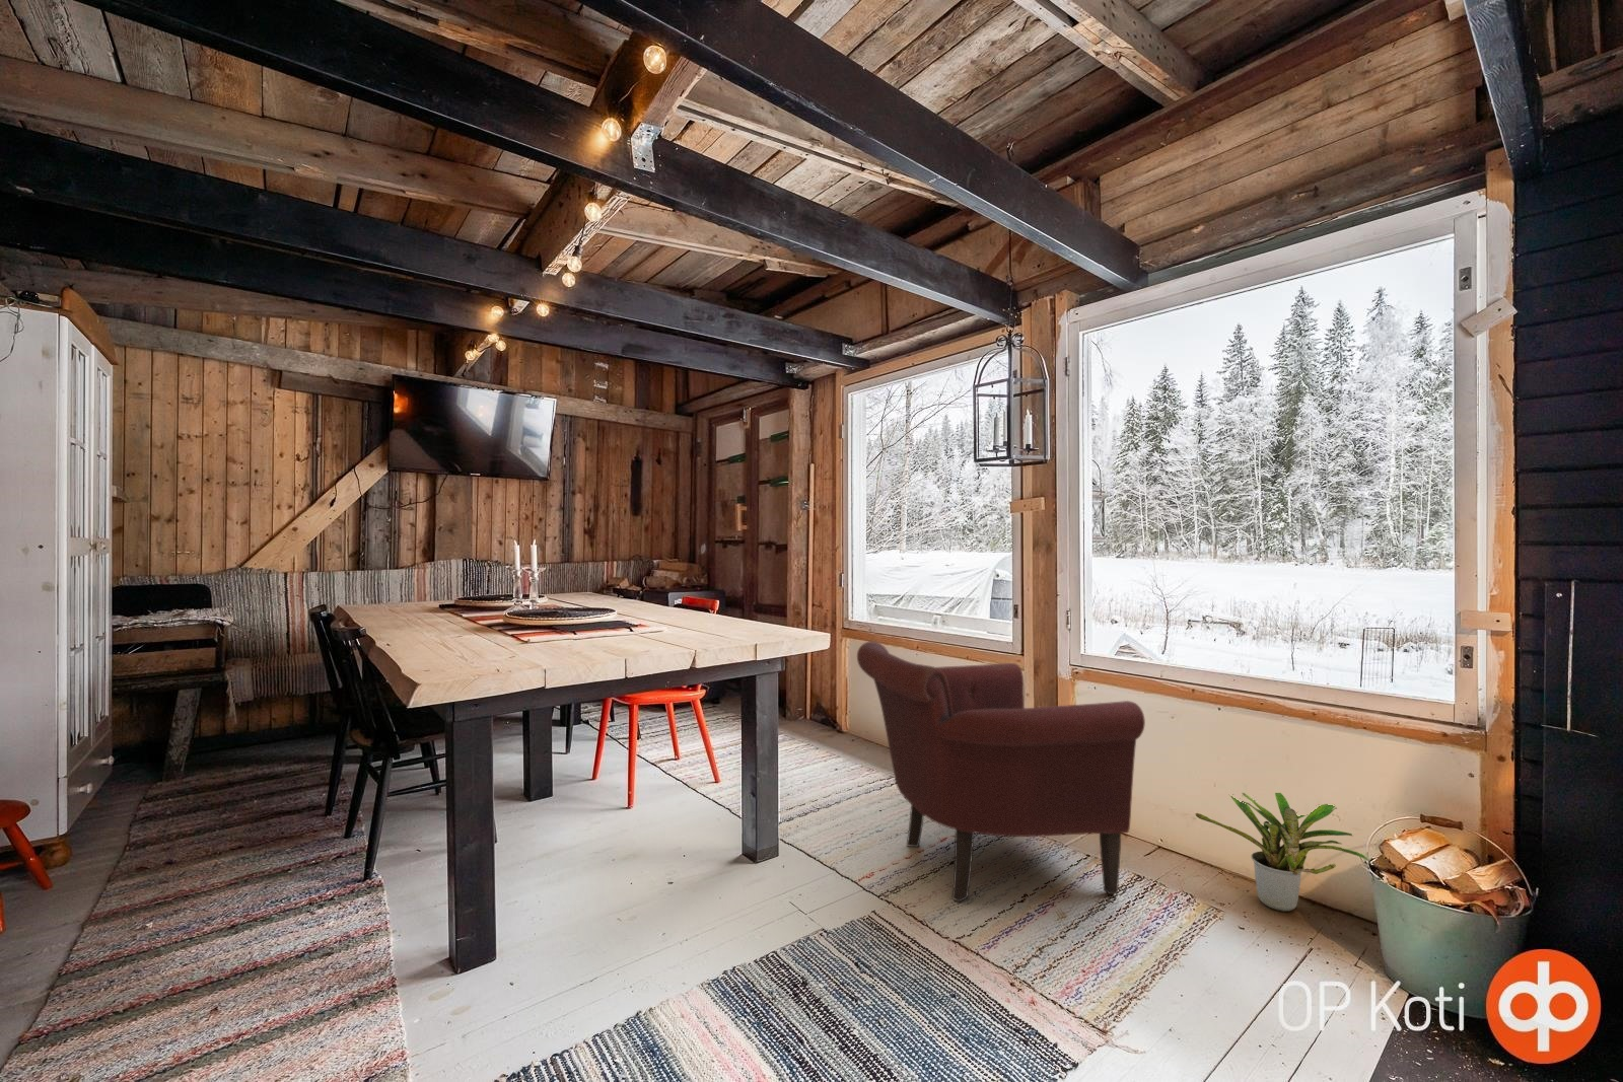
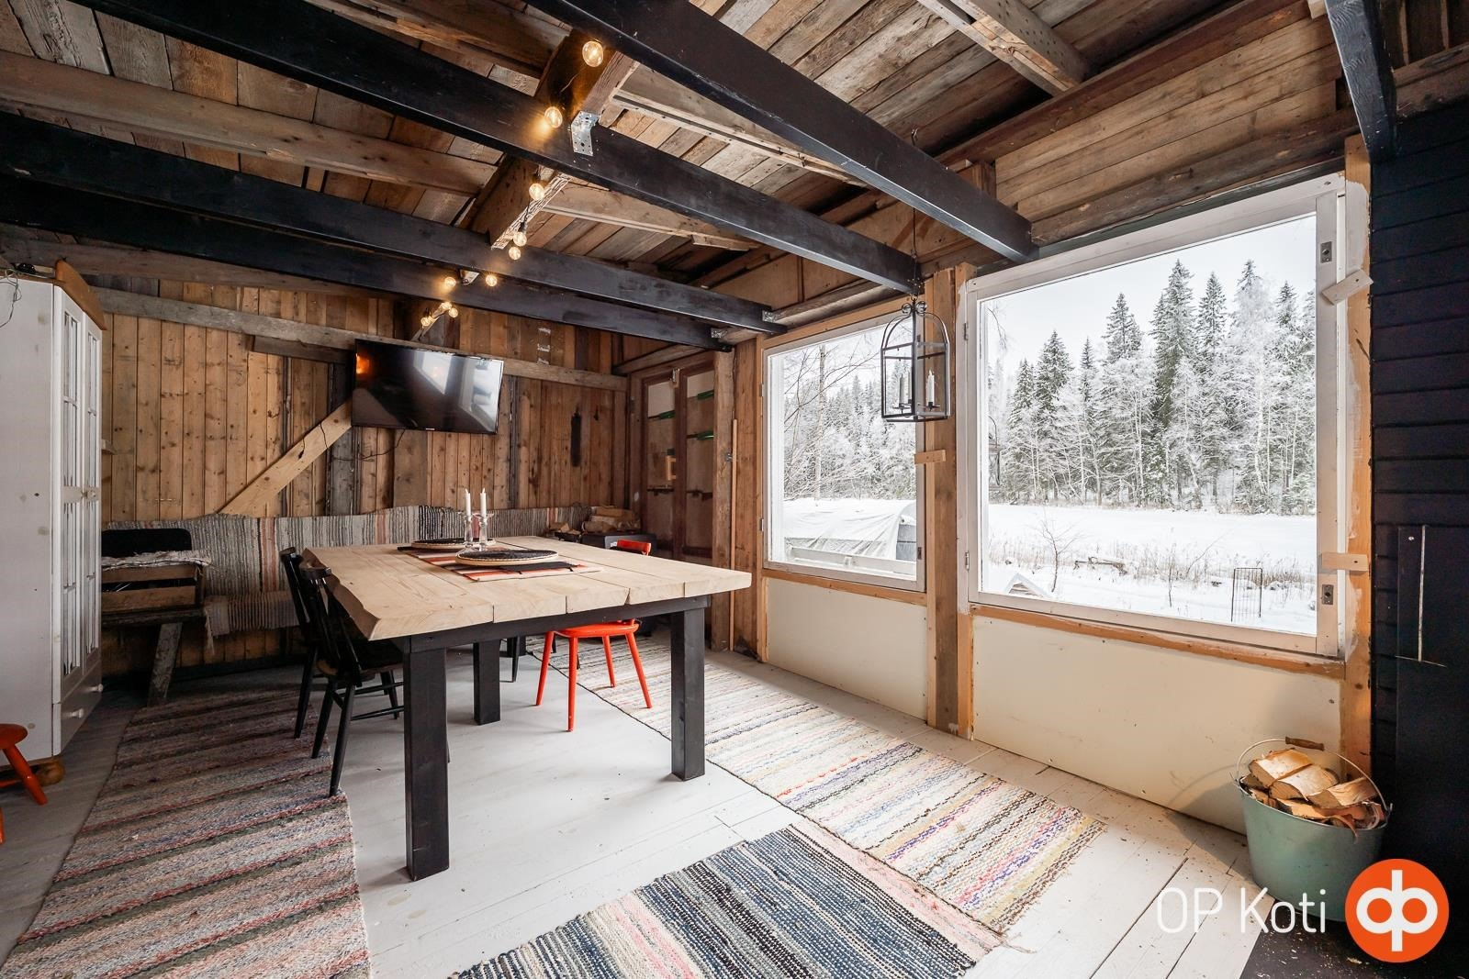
- leather (975, 756)
- potted plant (1284, 851)
